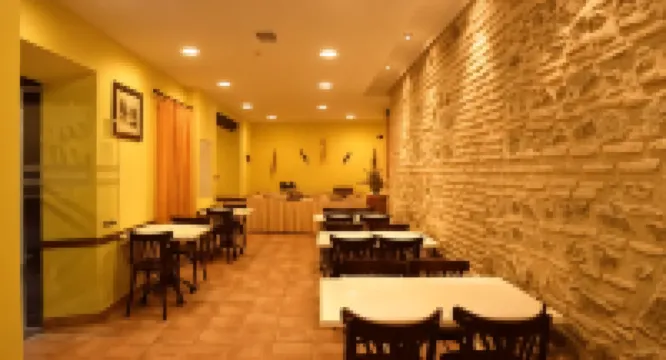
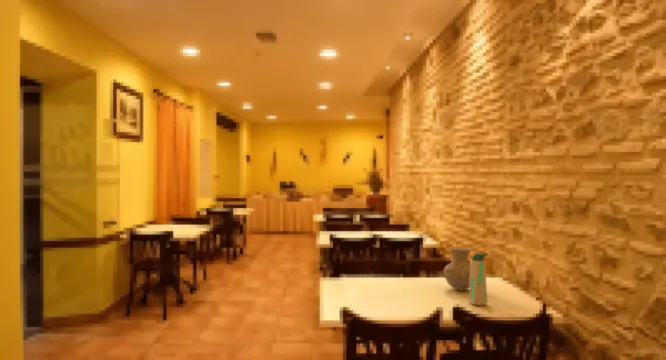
+ vase (460, 268)
+ water bottle (479, 278)
